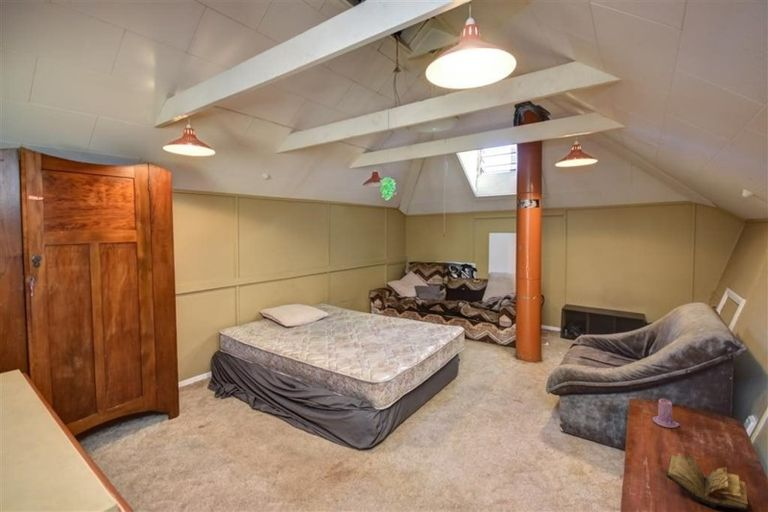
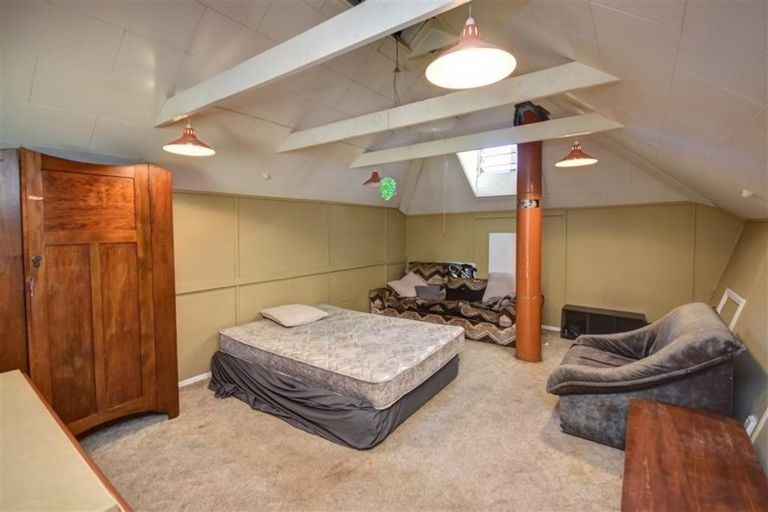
- book (705, 480)
- candle (664, 409)
